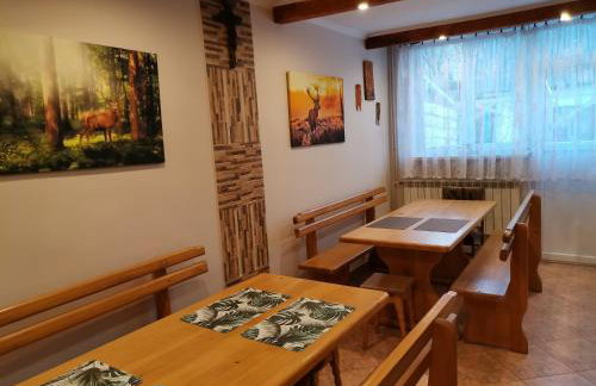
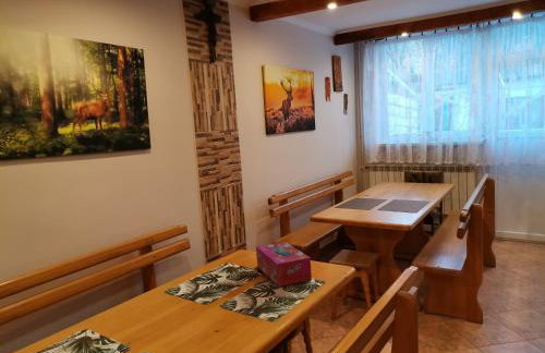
+ tissue box (281, 261)
